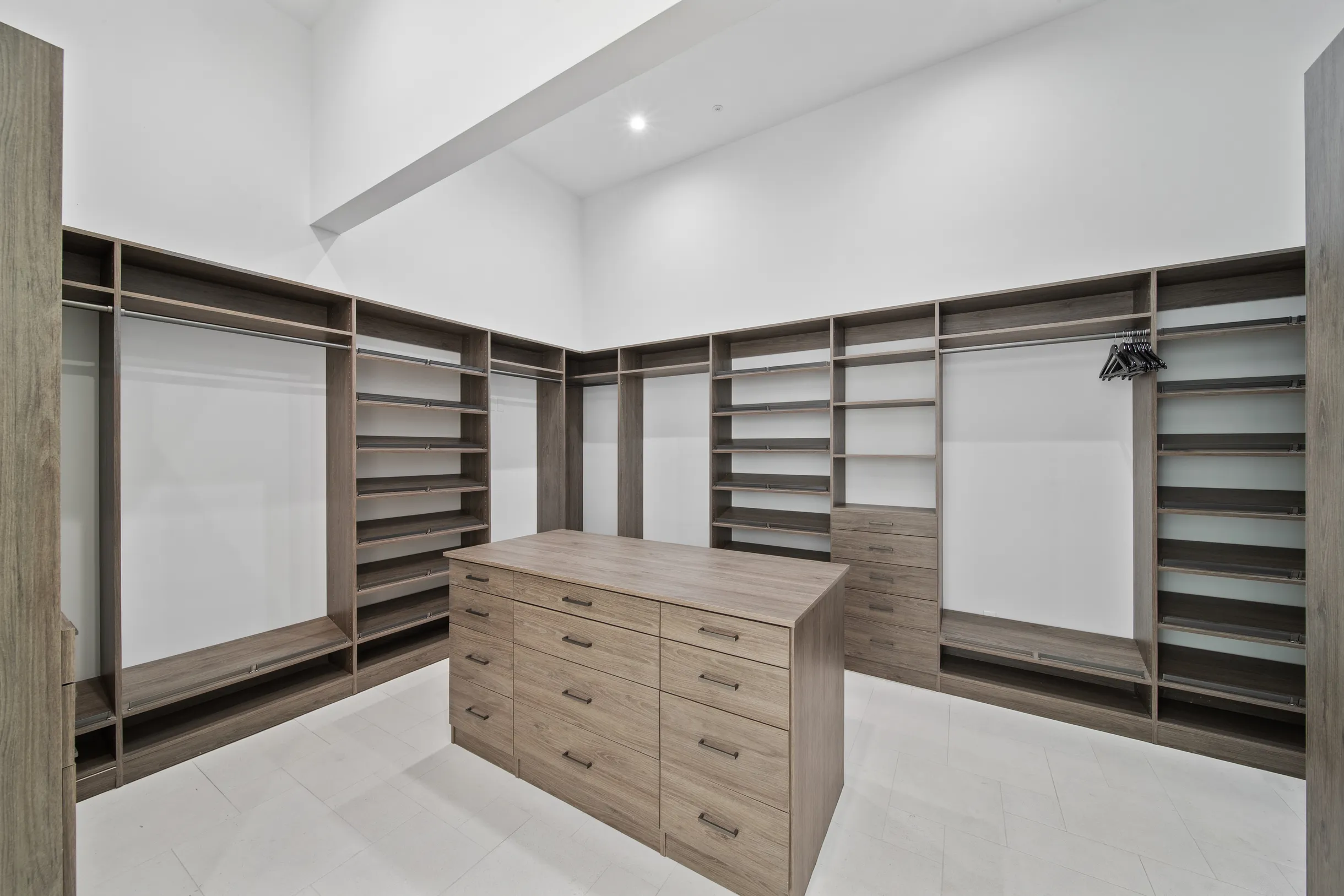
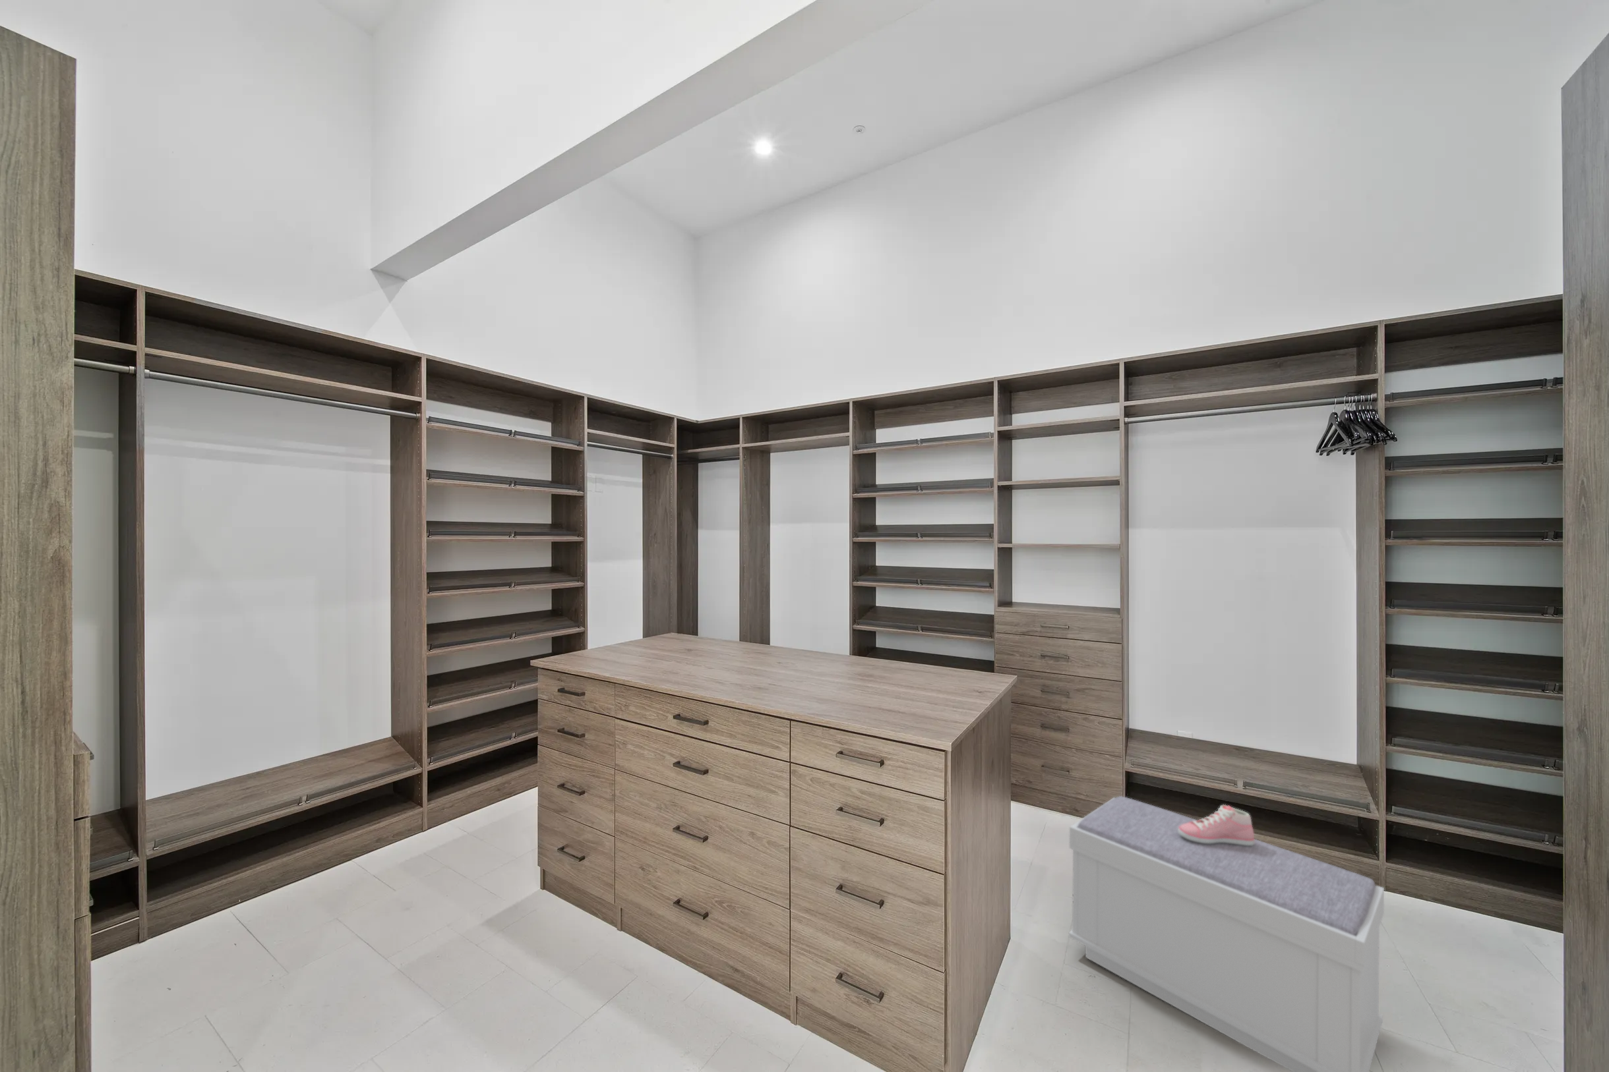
+ bench (1212, 918)
+ sneaker (1215, 821)
